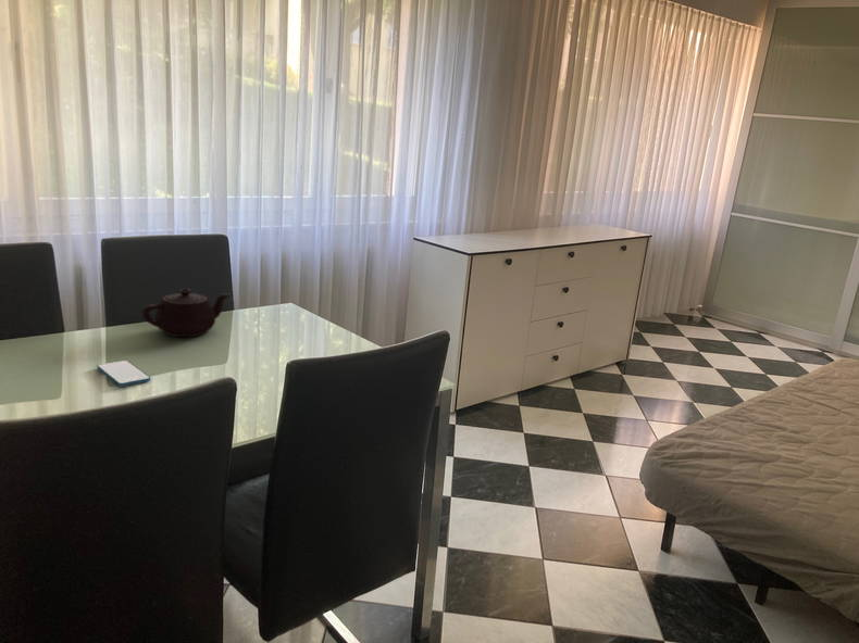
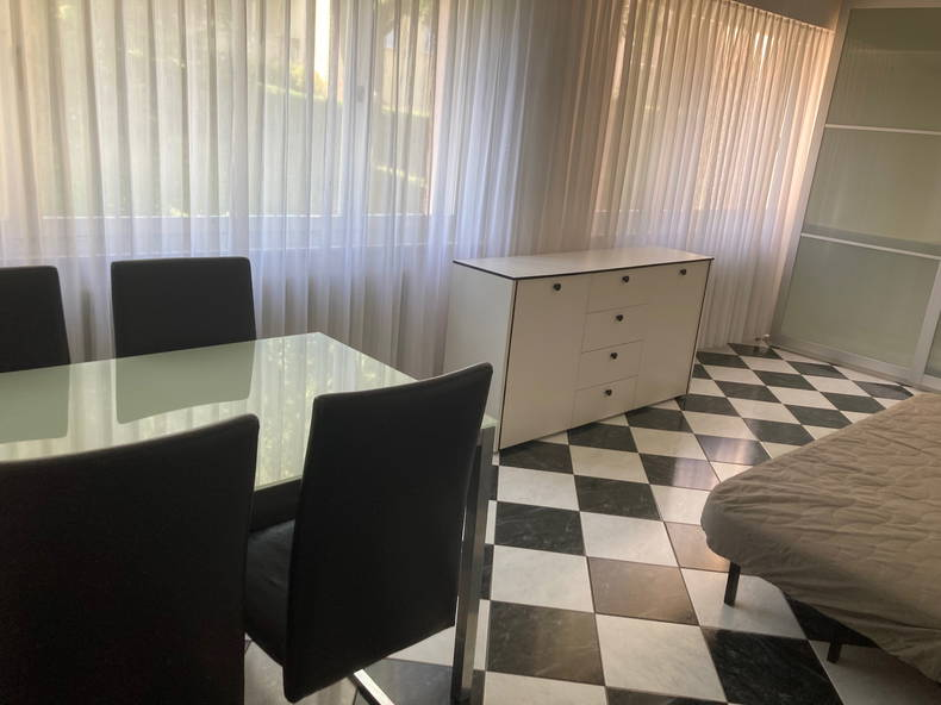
- smartphone (123, 373)
- teapot (188, 311)
